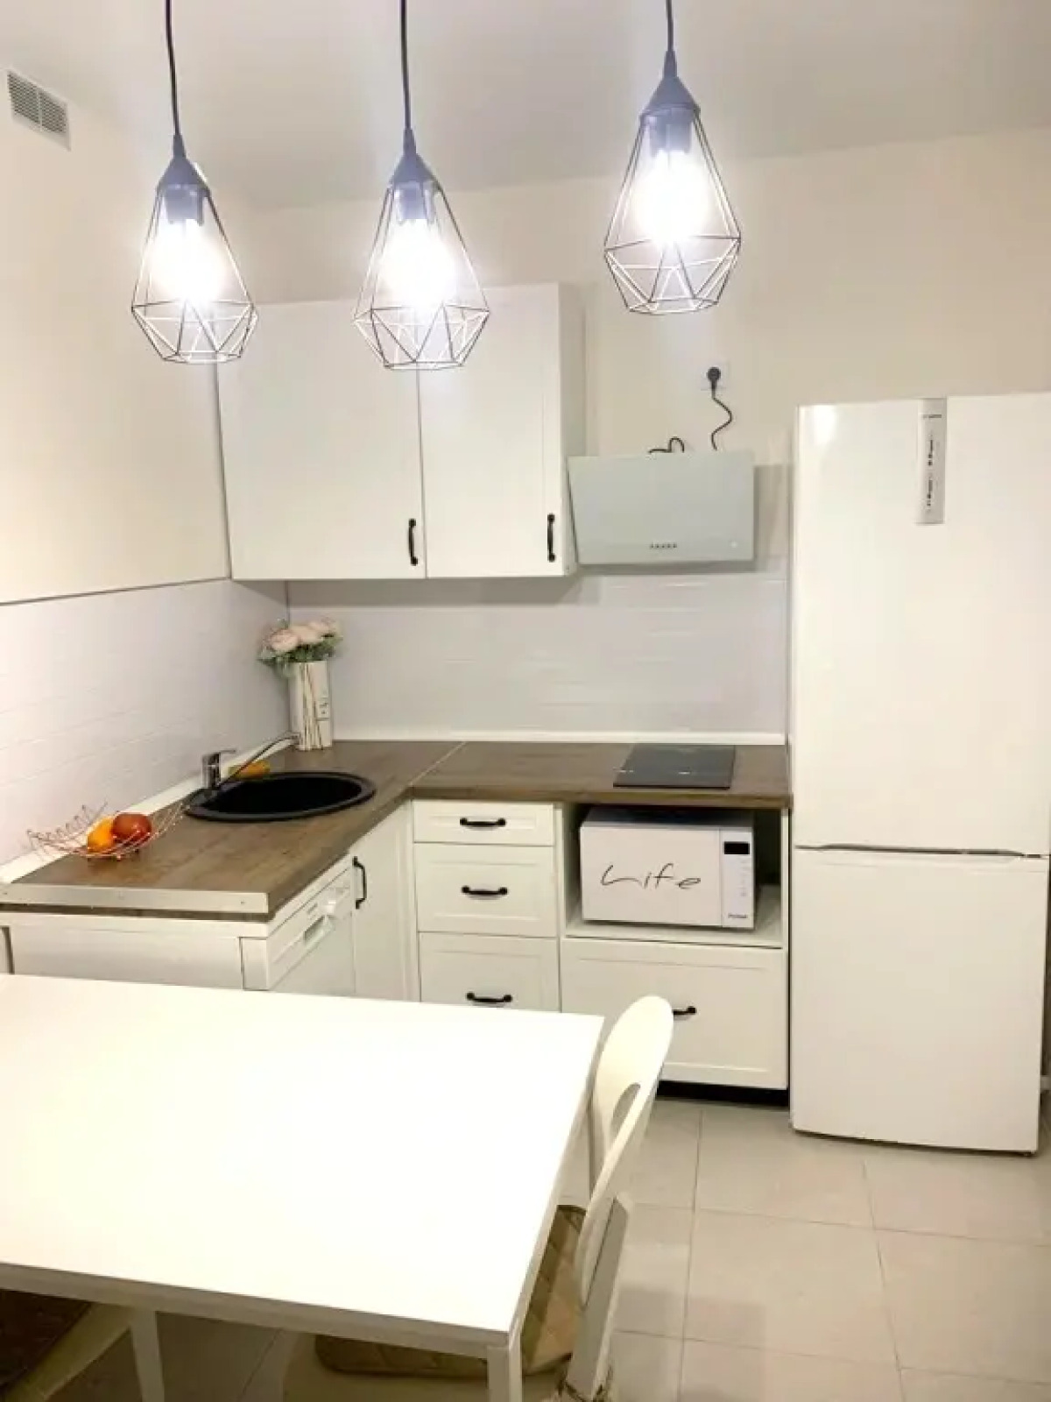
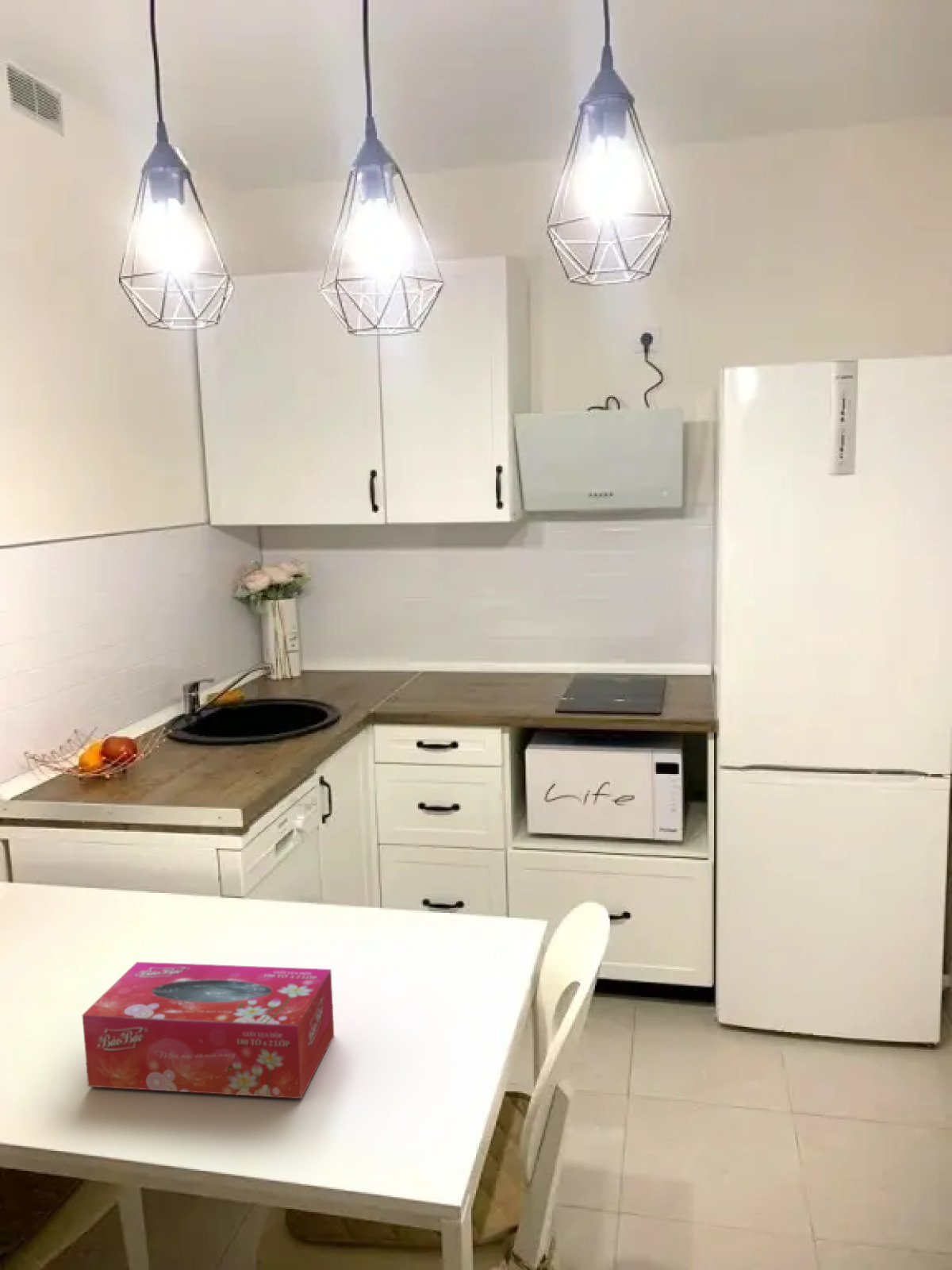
+ tissue box (213, 1026)
